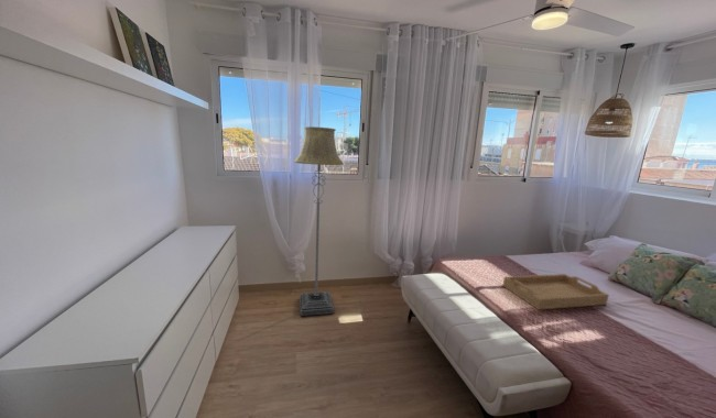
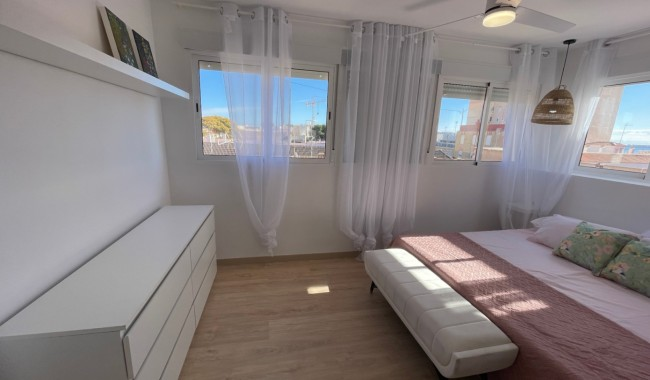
- floor lamp (317, 222)
- serving tray (553, 288)
